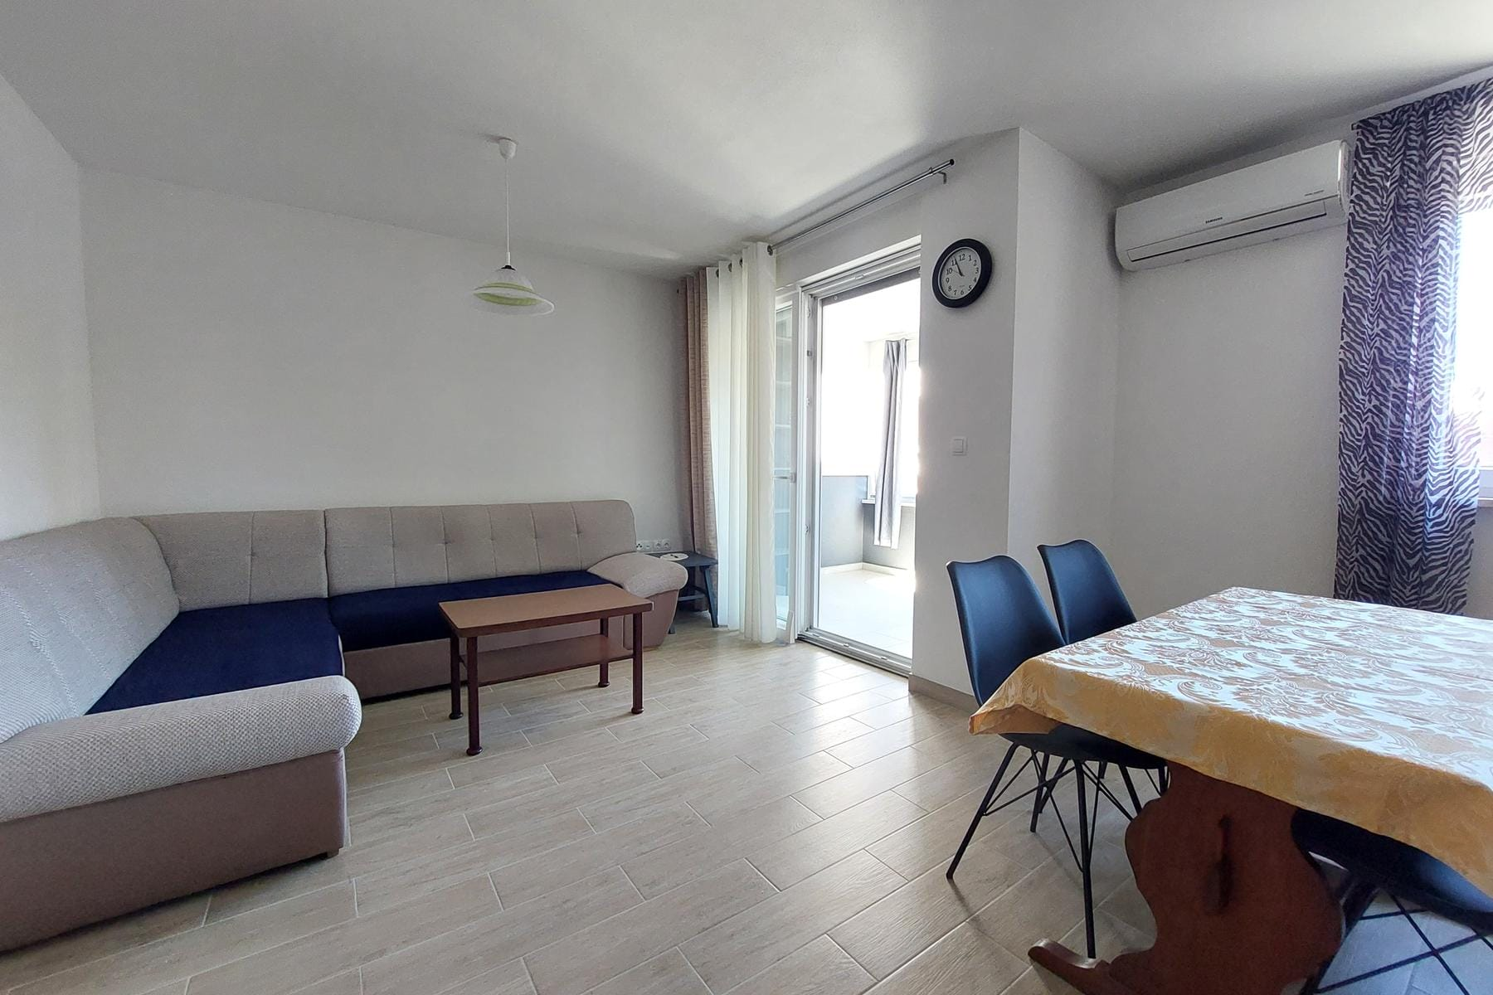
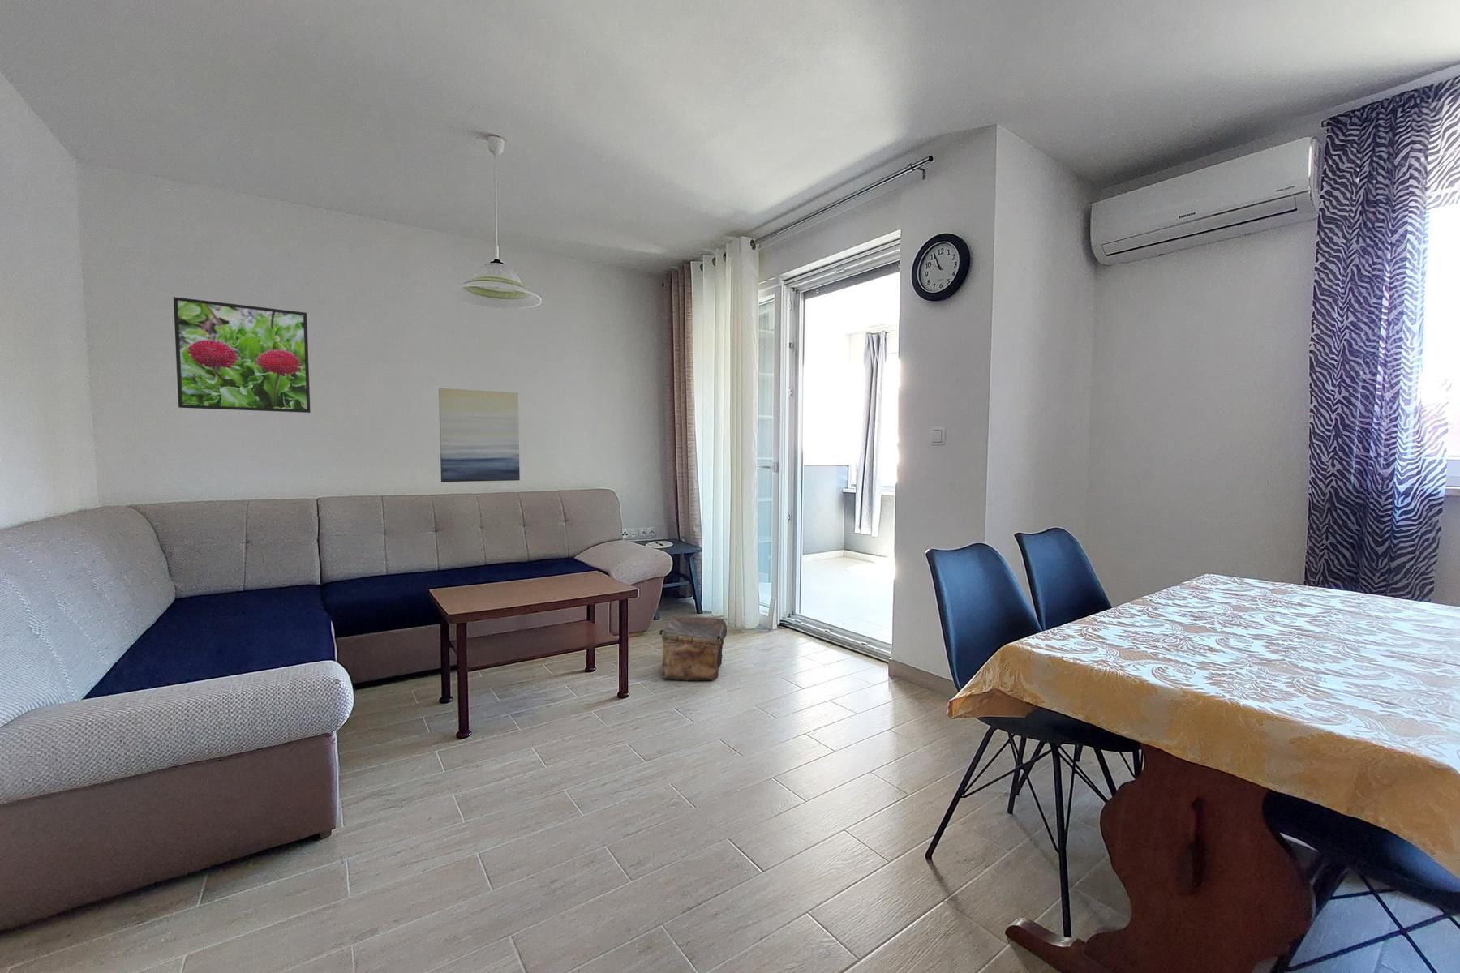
+ wall art (480, 435)
+ pouch (693, 648)
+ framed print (246, 357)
